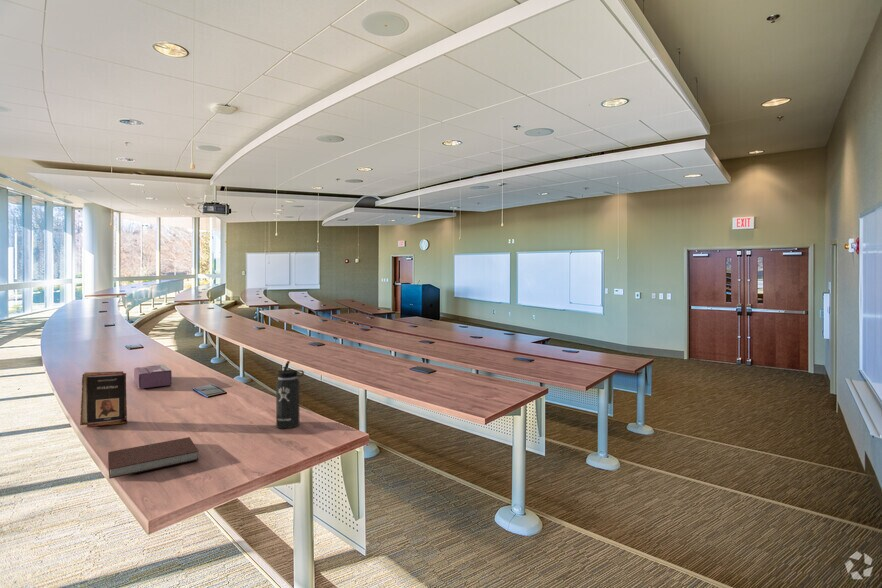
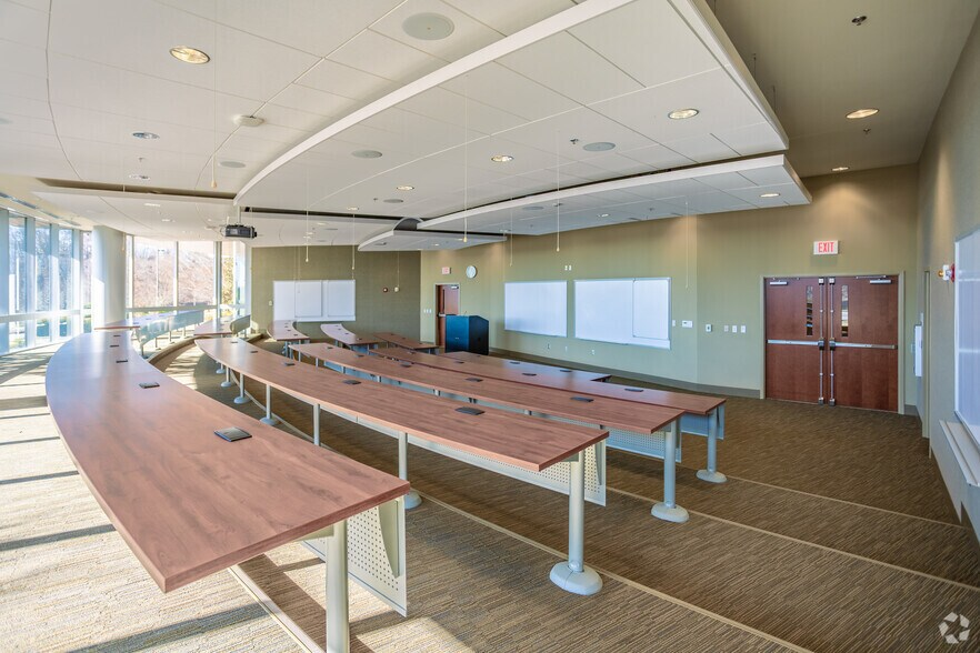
- thermos bottle (290, 392)
- tissue box (152, 375)
- notebook (153, 455)
- book (105, 397)
